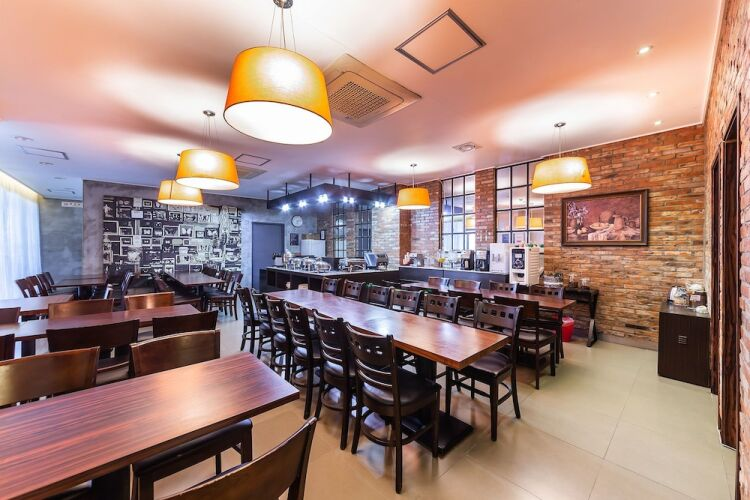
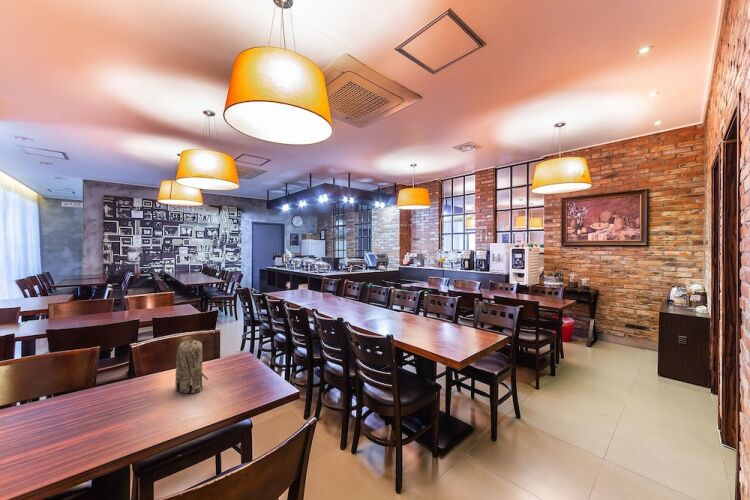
+ toy elephant (191, 364)
